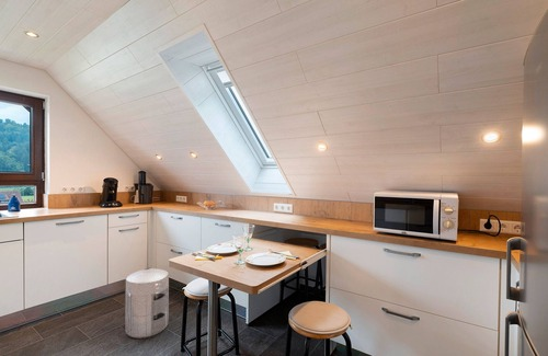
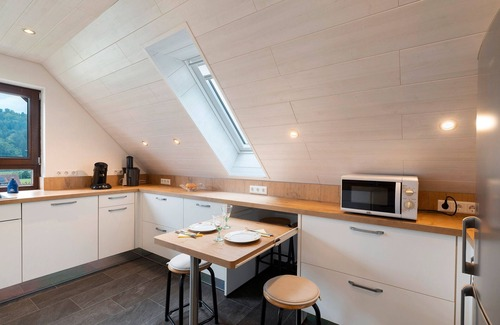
- waste bin (147, 298)
